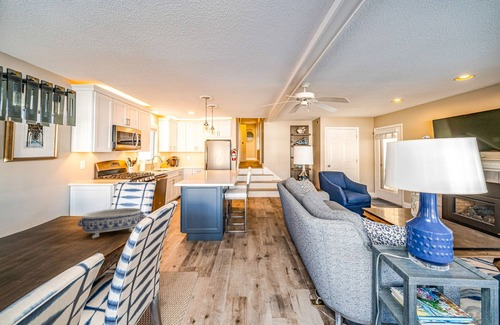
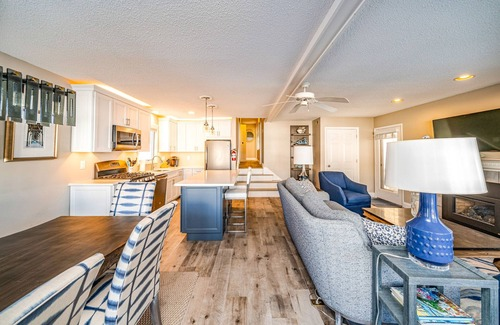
- decorative bowl (113, 221)
